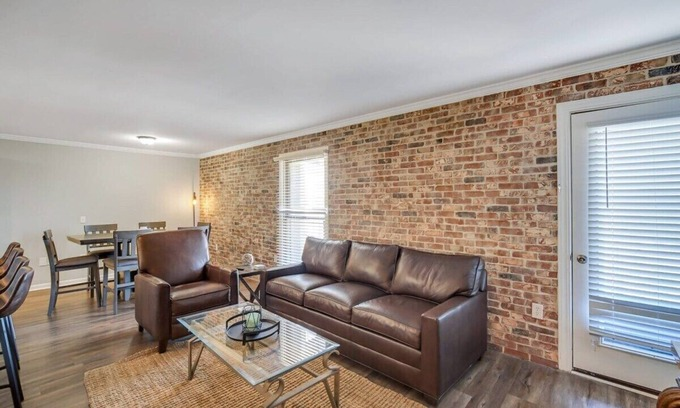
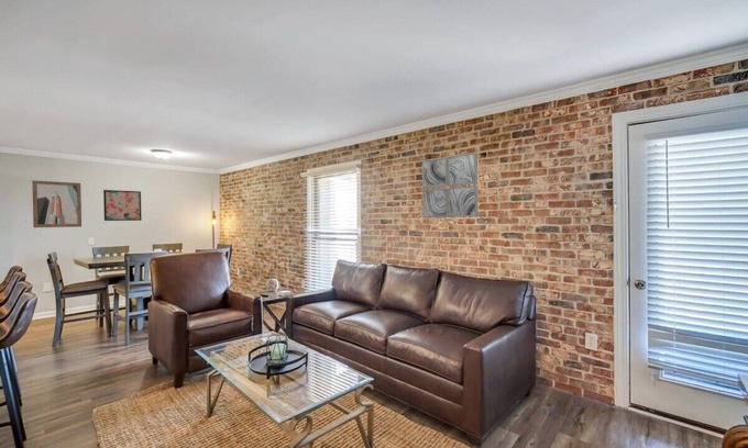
+ wall art (57, 204)
+ wall art (448, 186)
+ wall art (122, 205)
